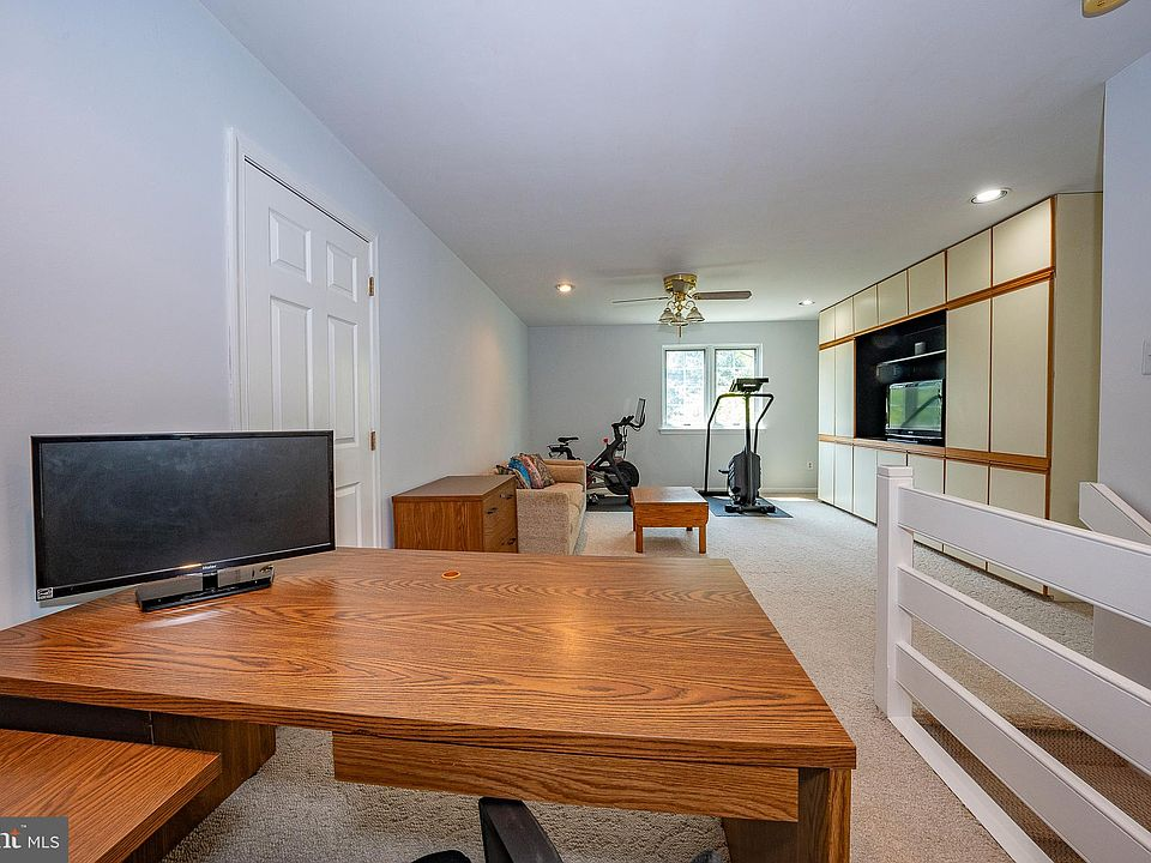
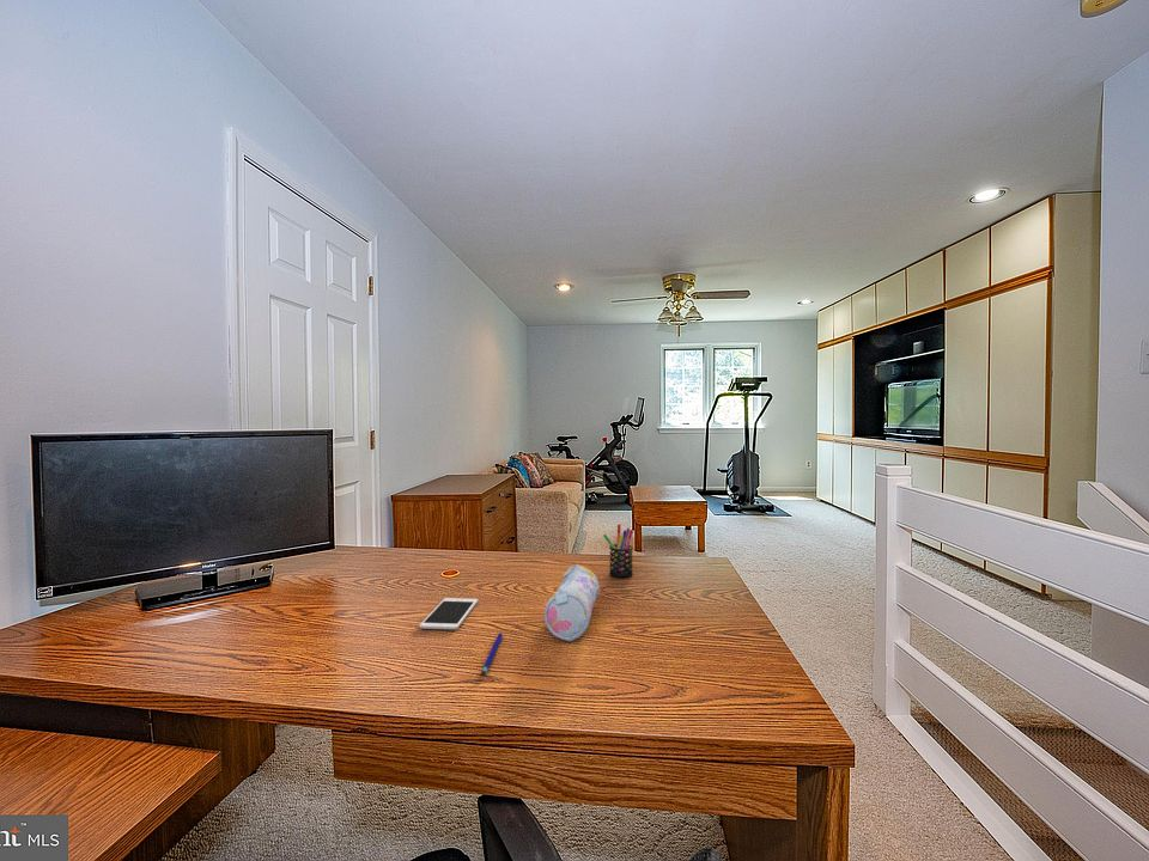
+ pencil case (573, 599)
+ pen (492, 652)
+ cell phone (450, 612)
+ pen holder (618, 550)
